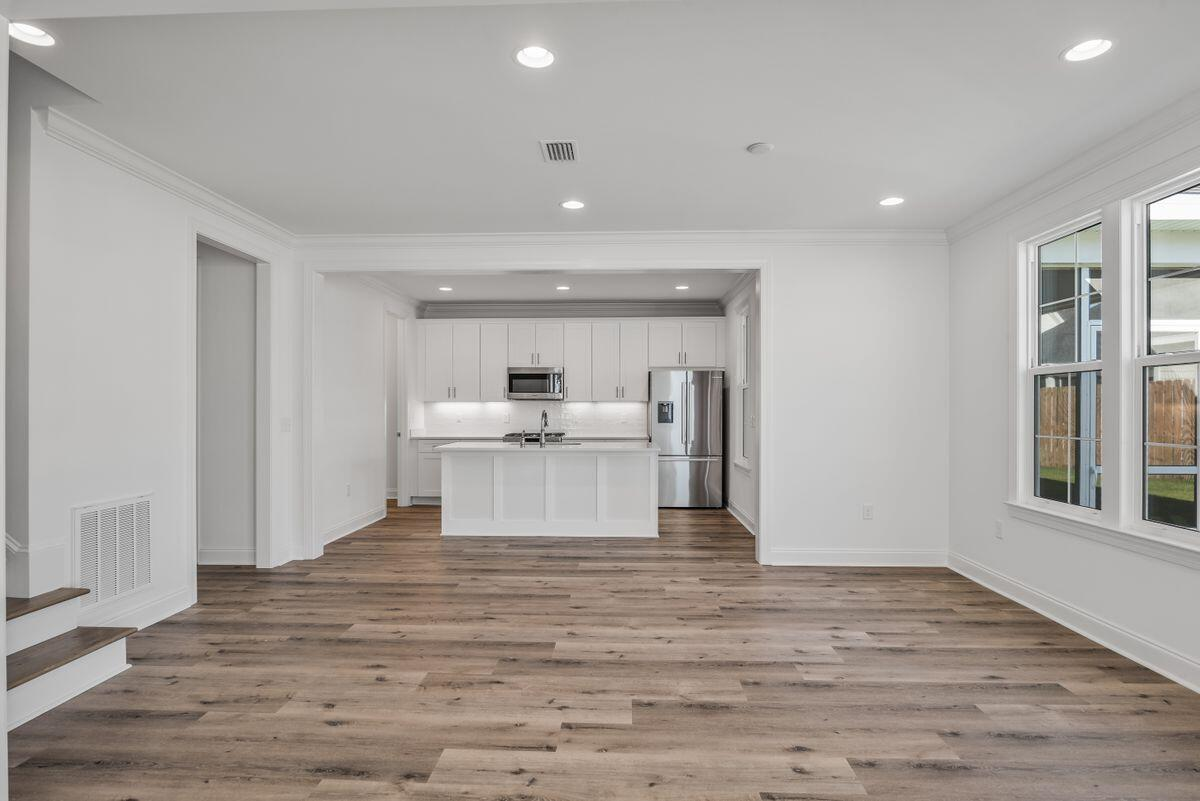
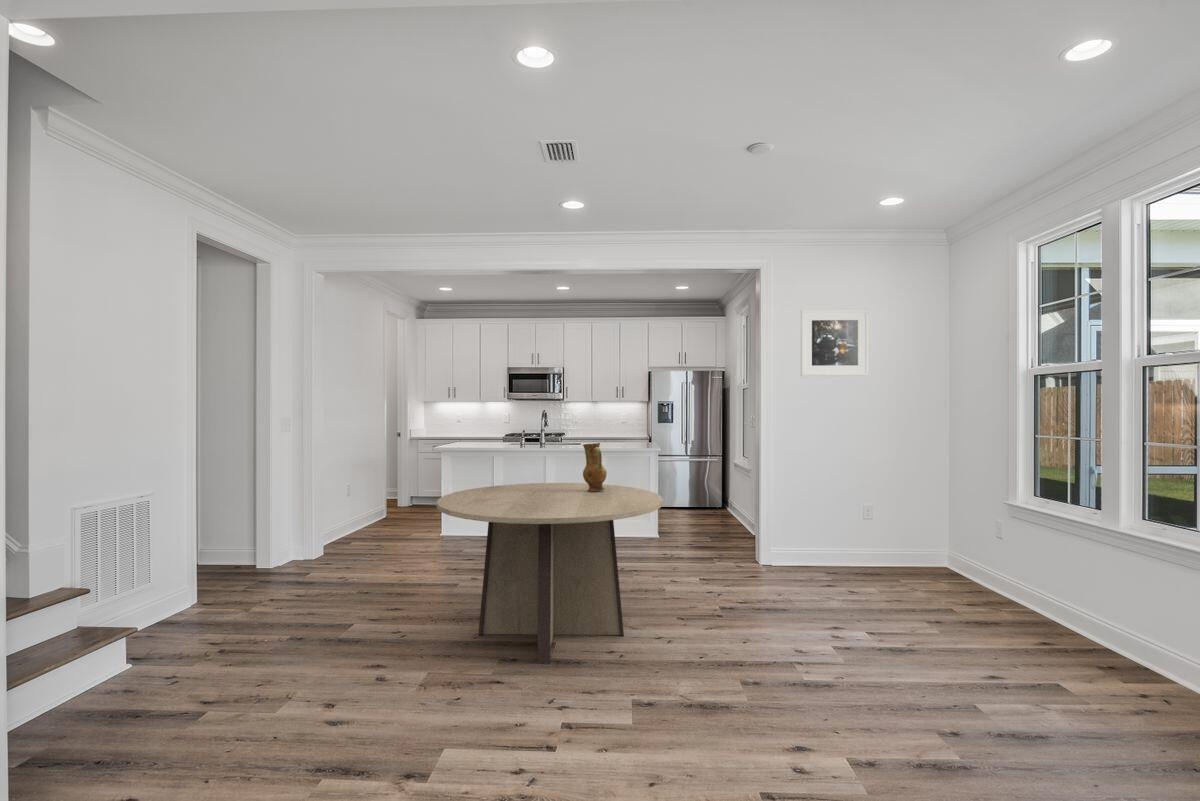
+ ceramic jug (595, 466)
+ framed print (834, 342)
+ dining table (551, 565)
